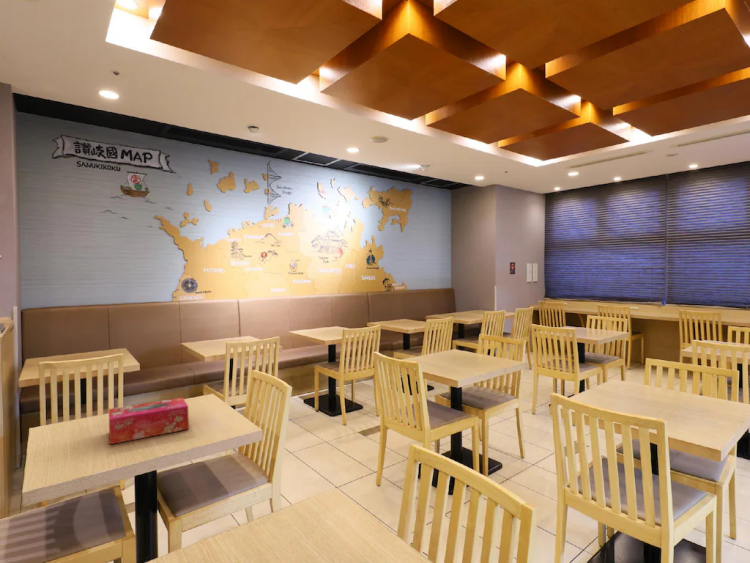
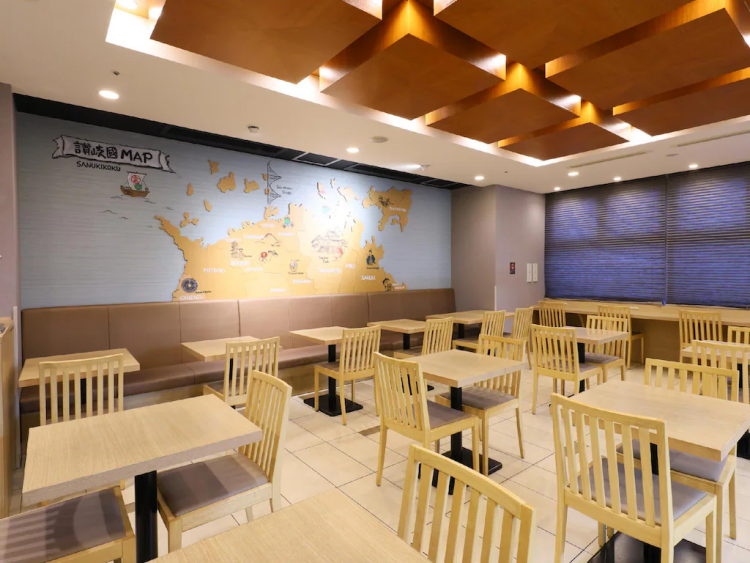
- tissue box (149, 419)
